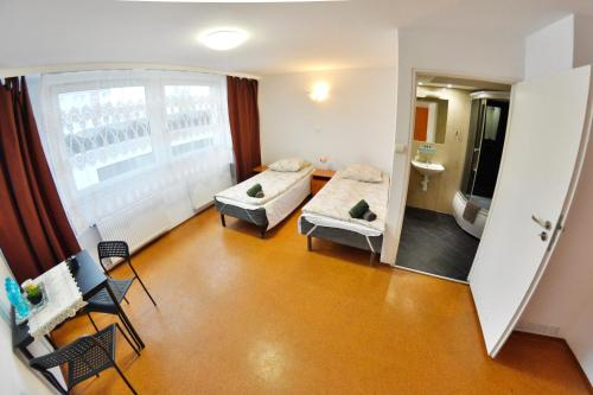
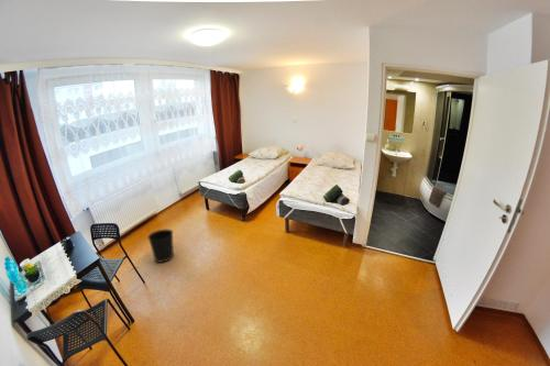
+ wastebasket (162, 245)
